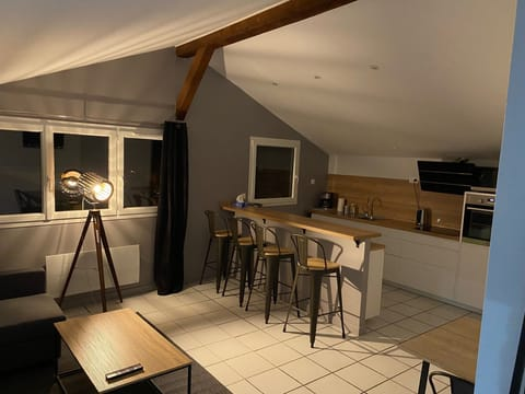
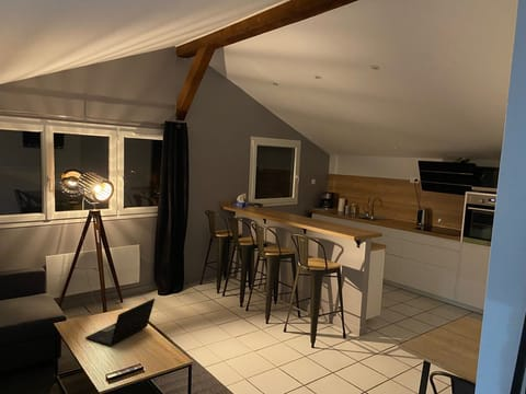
+ laptop (121, 317)
